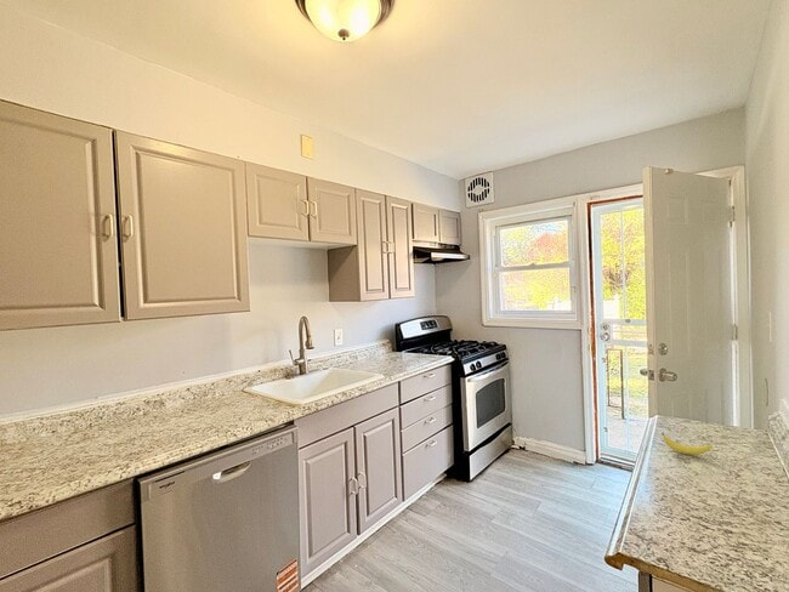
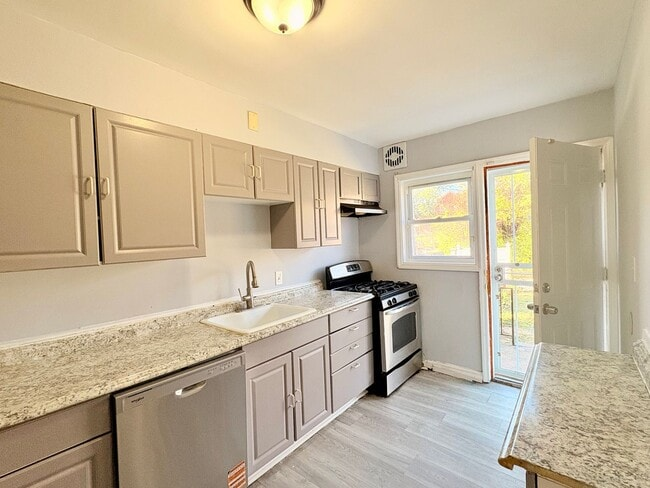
- banana (686, 446)
